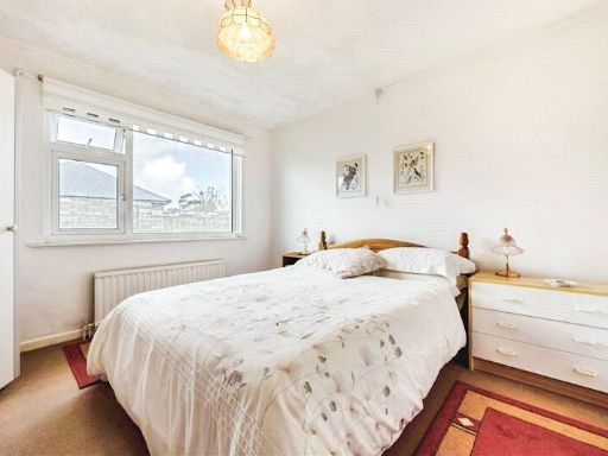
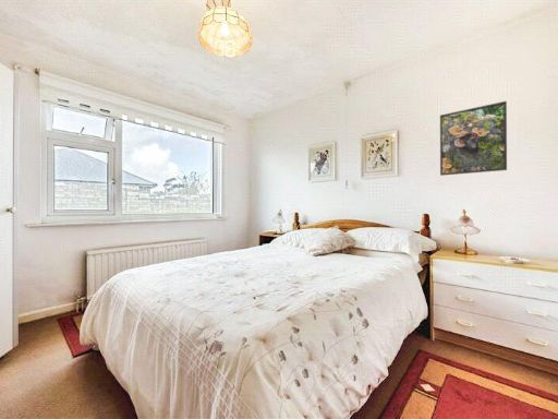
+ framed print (471, 141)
